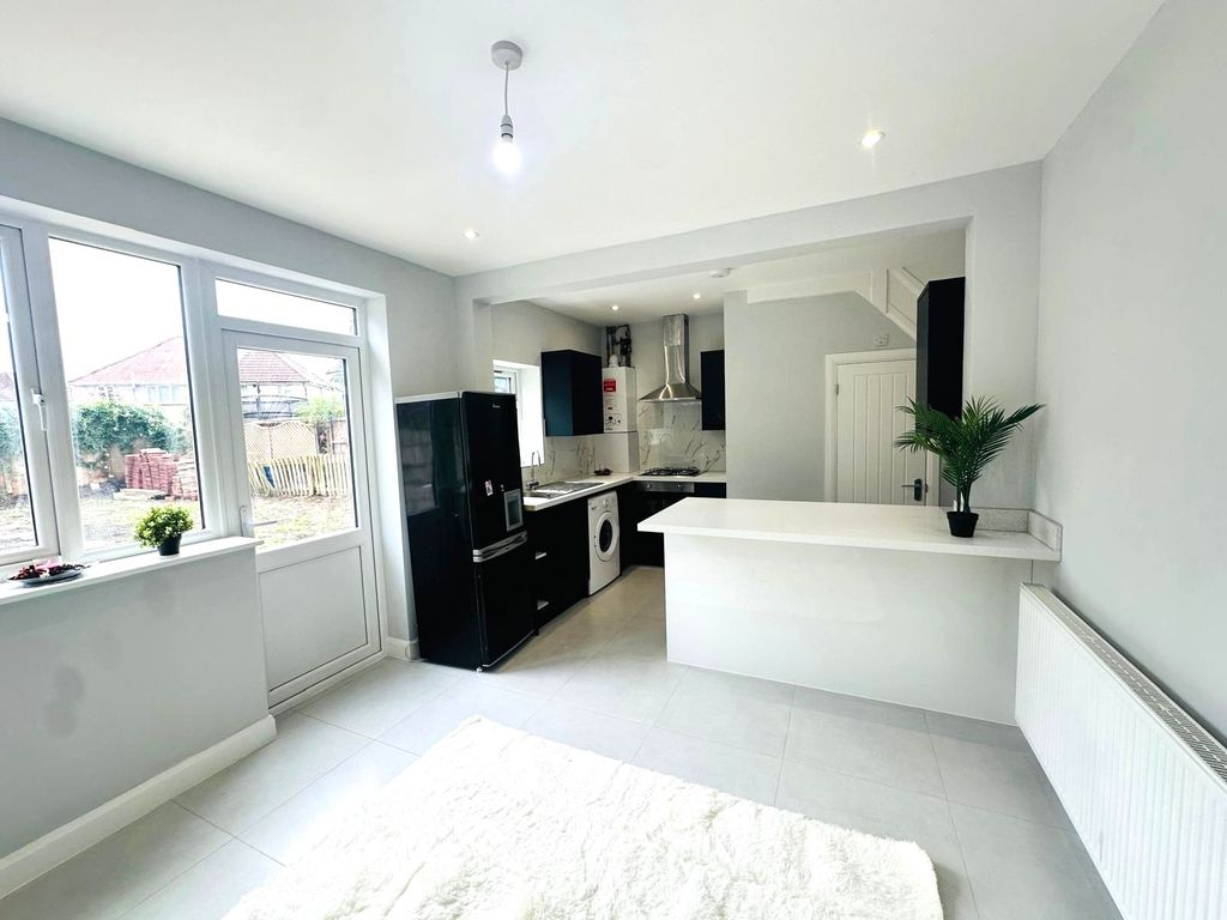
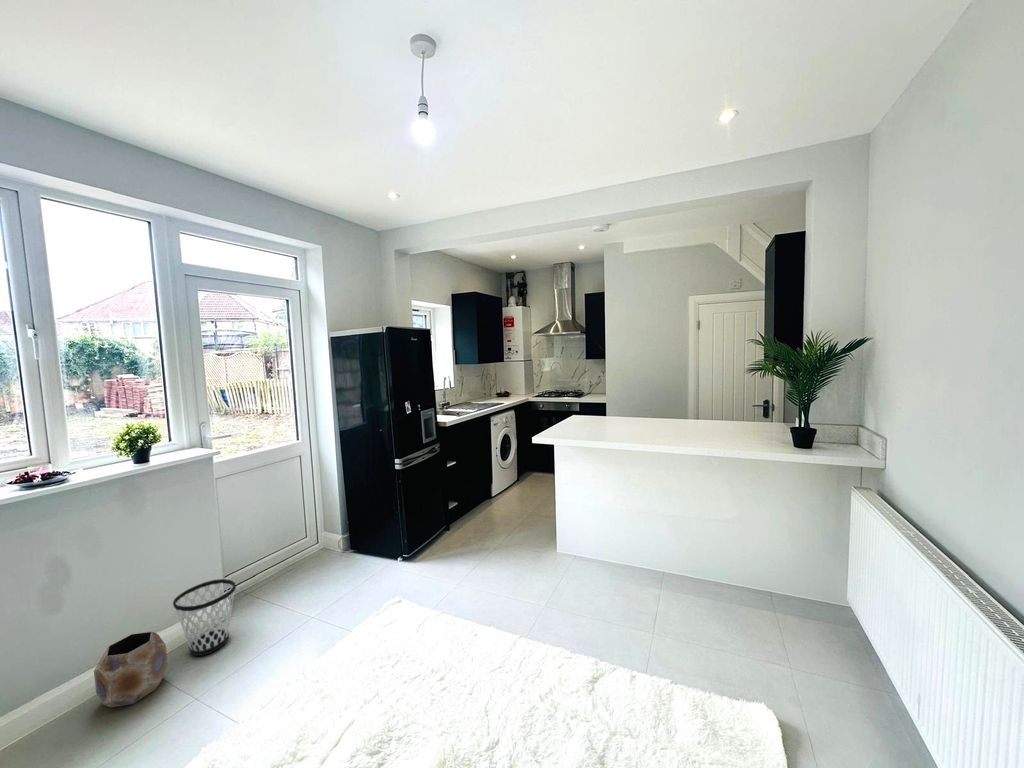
+ planter (132, 667)
+ wastebasket (207, 618)
